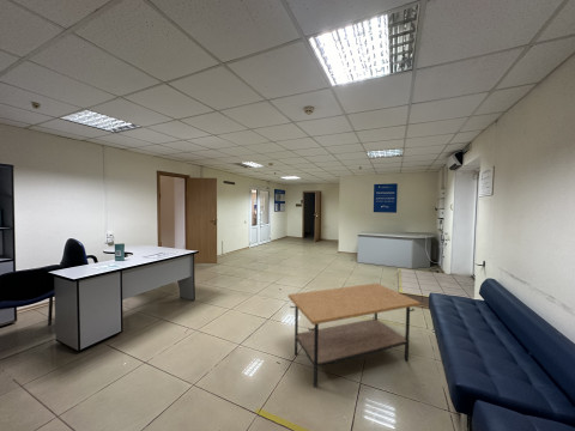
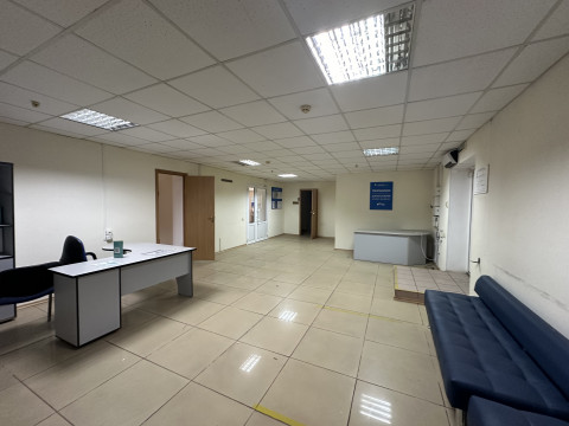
- coffee table (351, 327)
